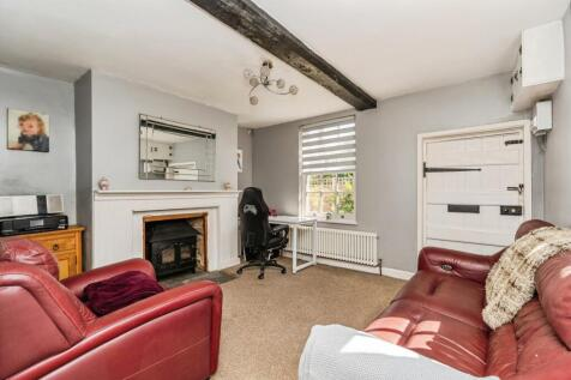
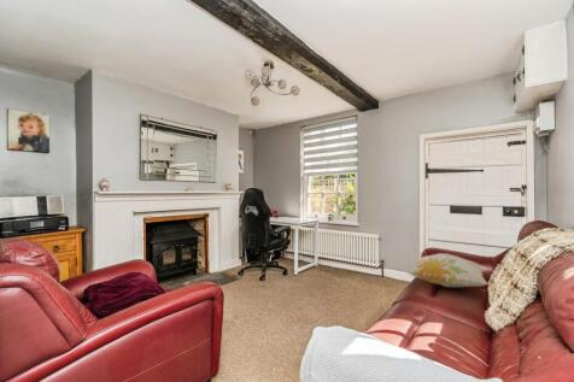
+ decorative pillow (446, 269)
